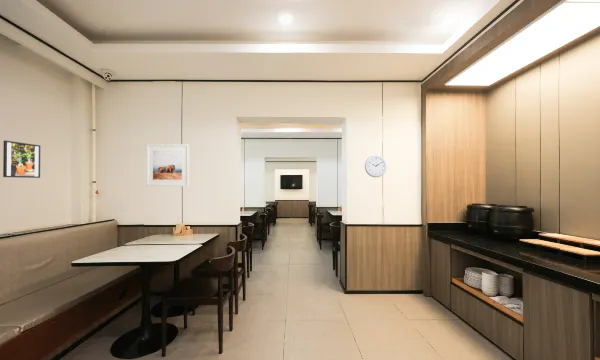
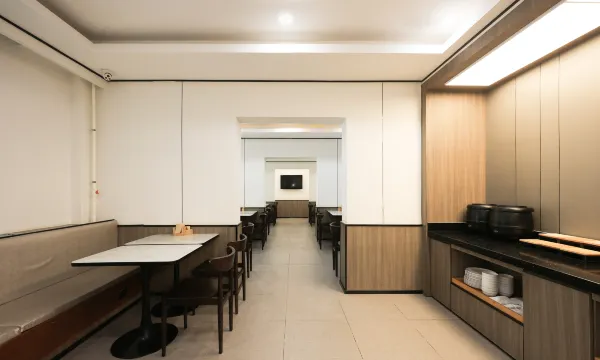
- wall clock (375, 166)
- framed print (23, 160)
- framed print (167, 165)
